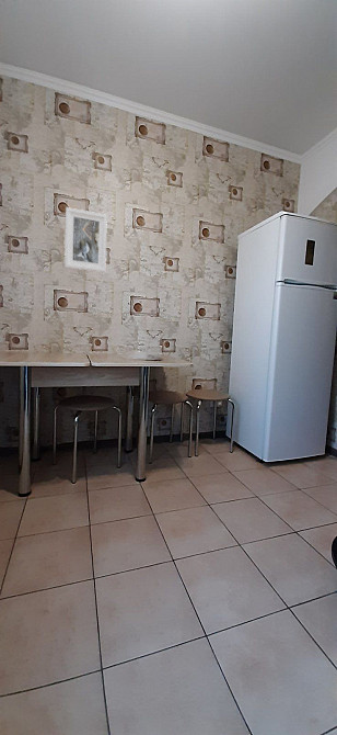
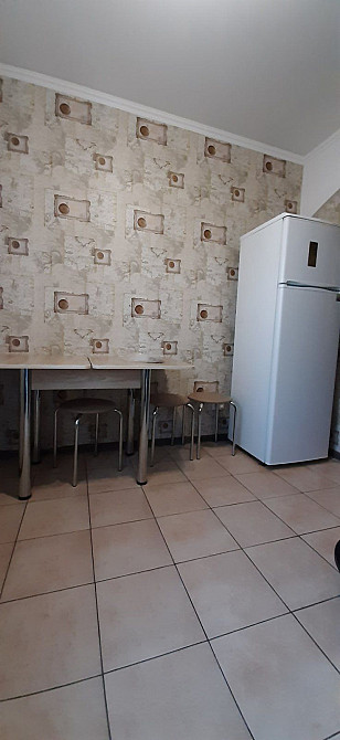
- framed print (85, 240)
